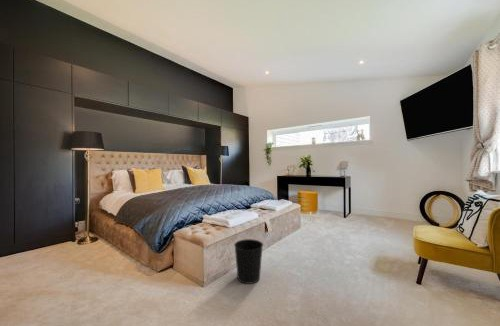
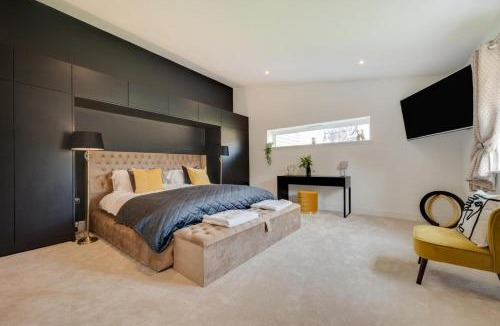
- wastebasket (248, 261)
